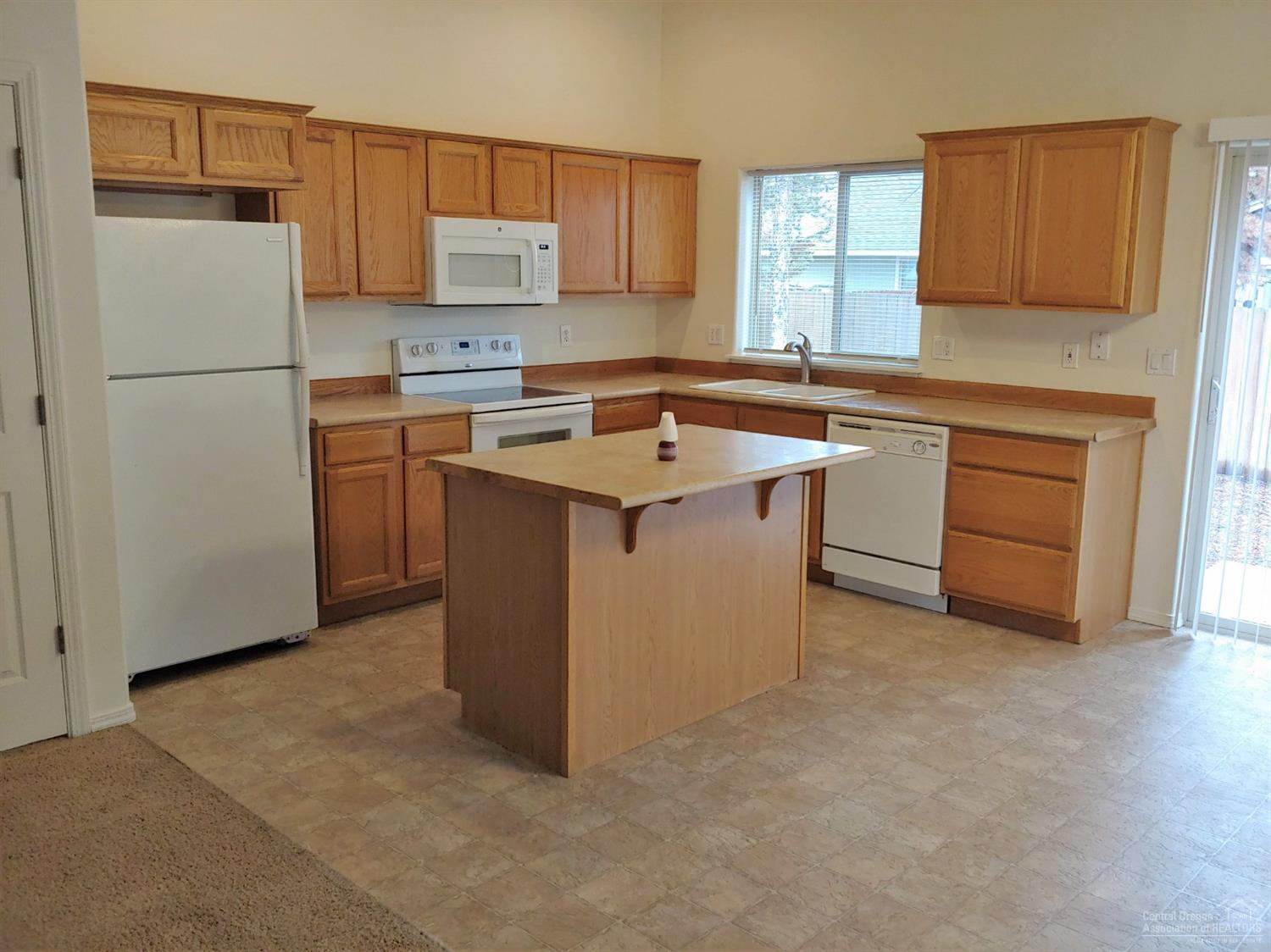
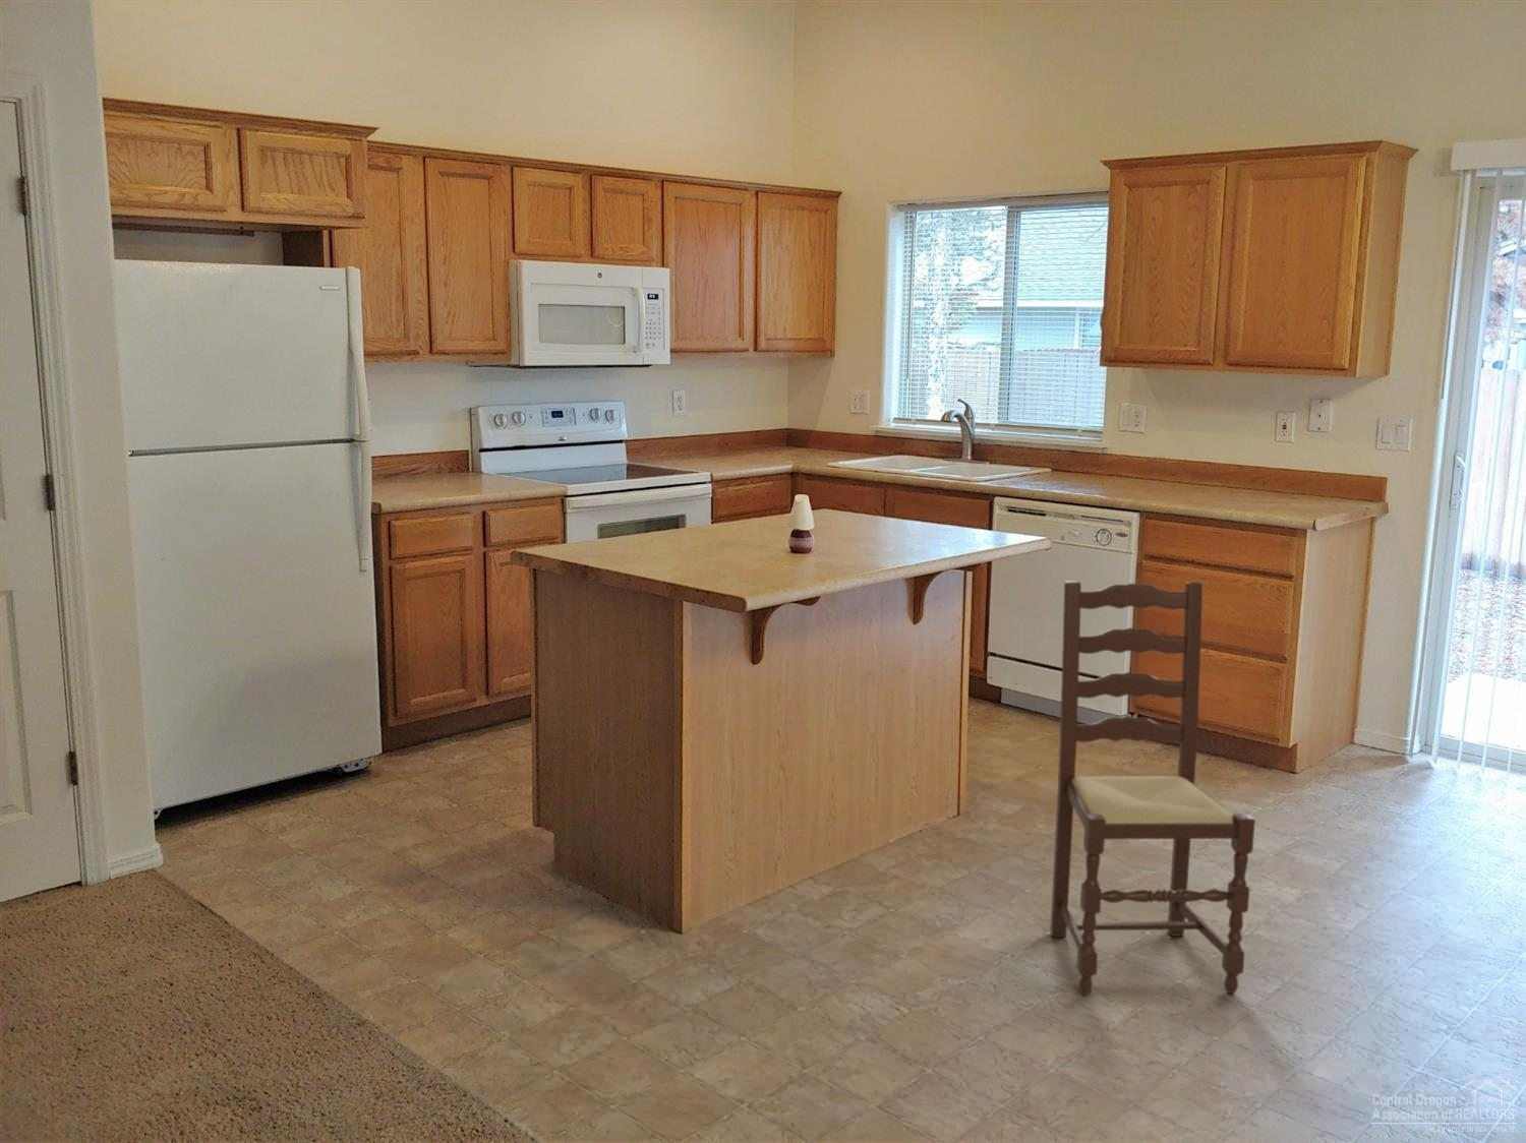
+ dining chair (1147, 782)
